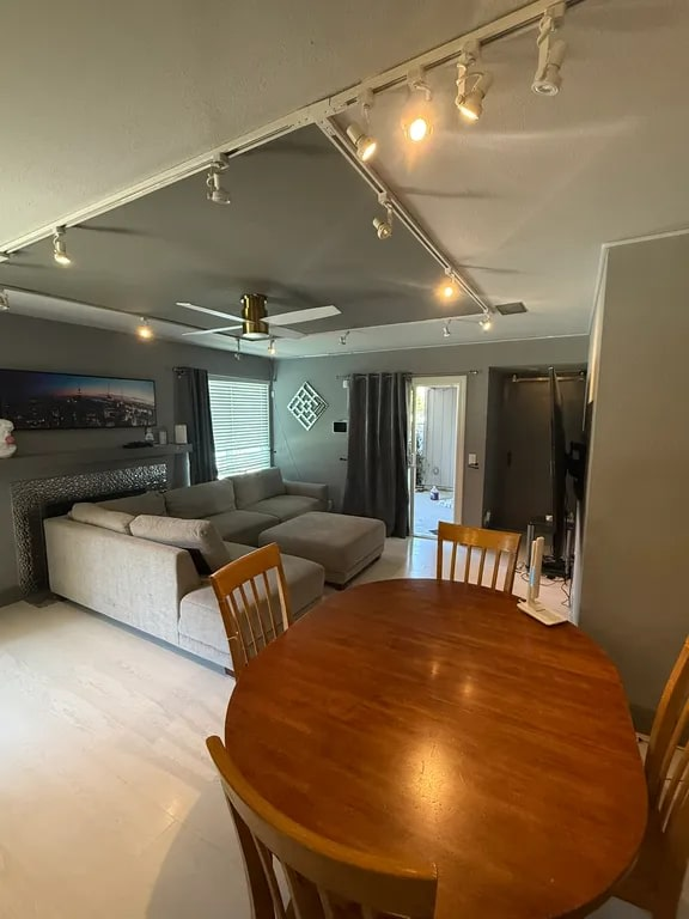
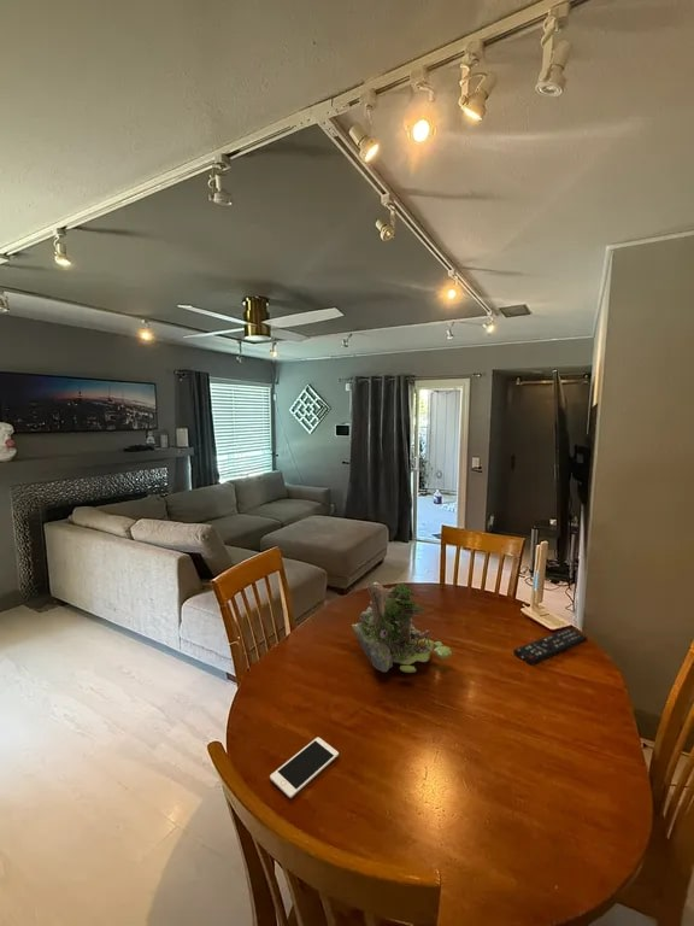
+ cell phone (305, 764)
+ plant (400, 621)
+ remote control (551, 644)
